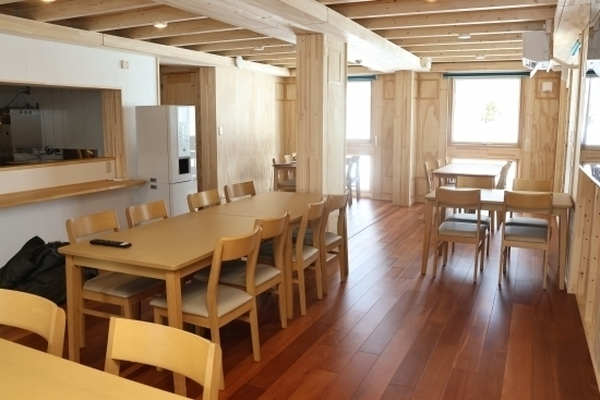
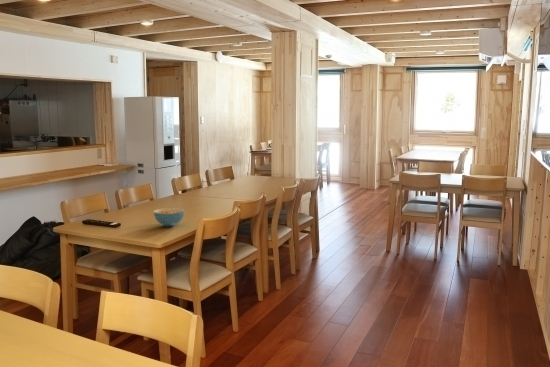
+ cereal bowl (169, 218)
